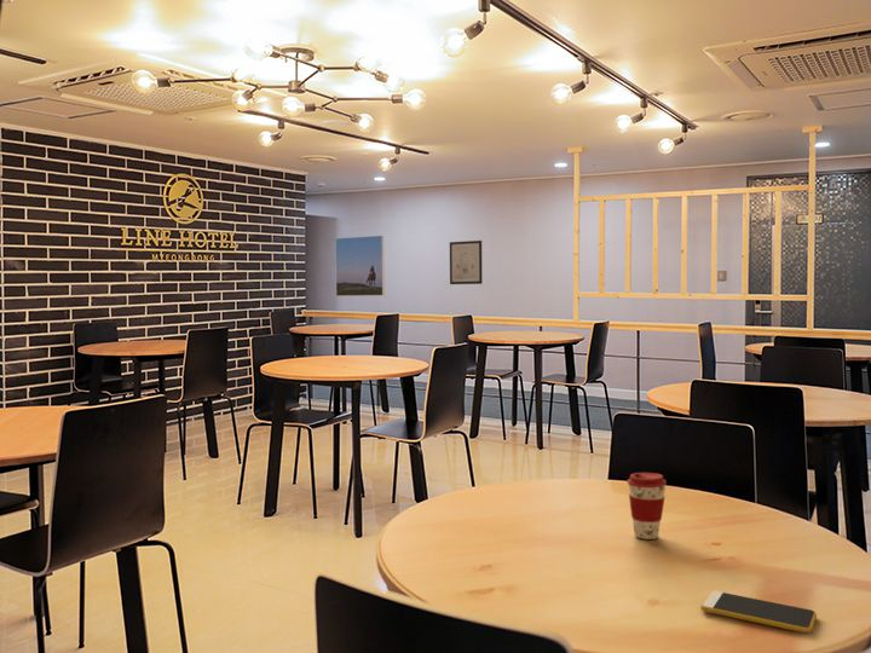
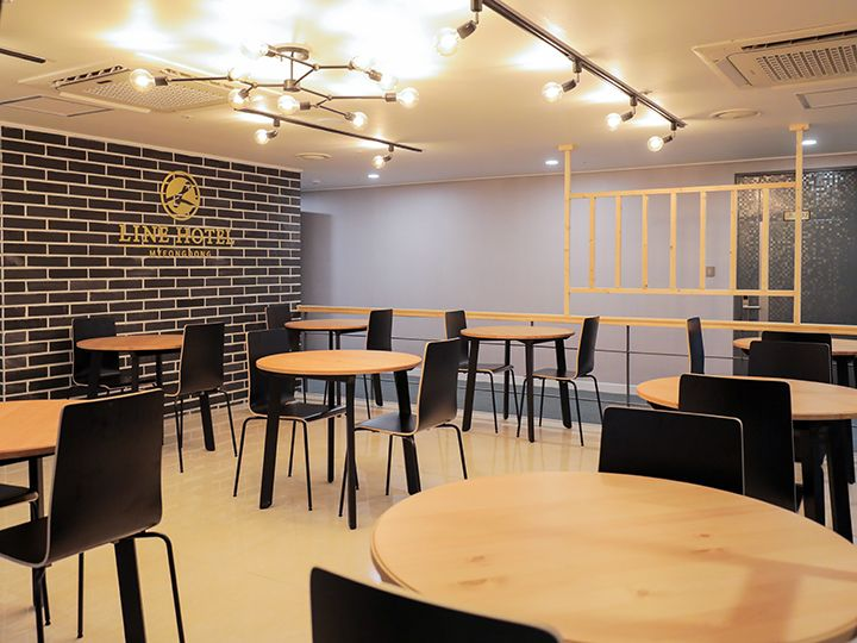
- smartphone (757, 611)
- wall art (465, 262)
- coffee cup (646, 505)
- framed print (359, 266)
